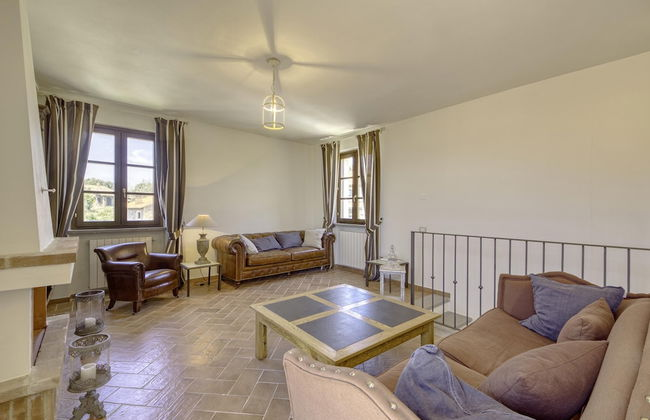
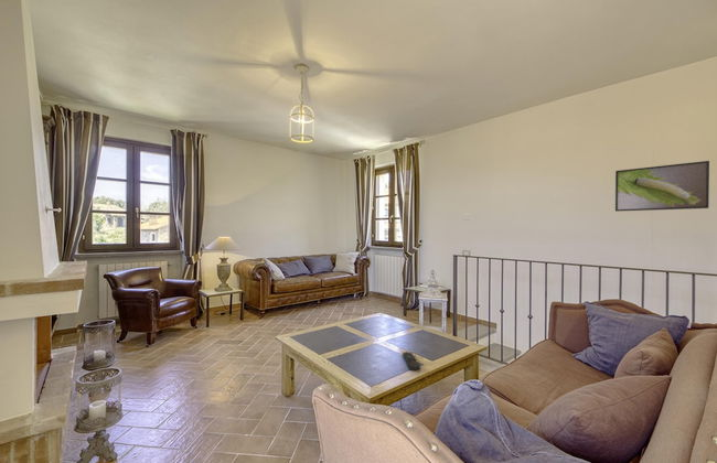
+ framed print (657, 187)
+ remote control (410, 359)
